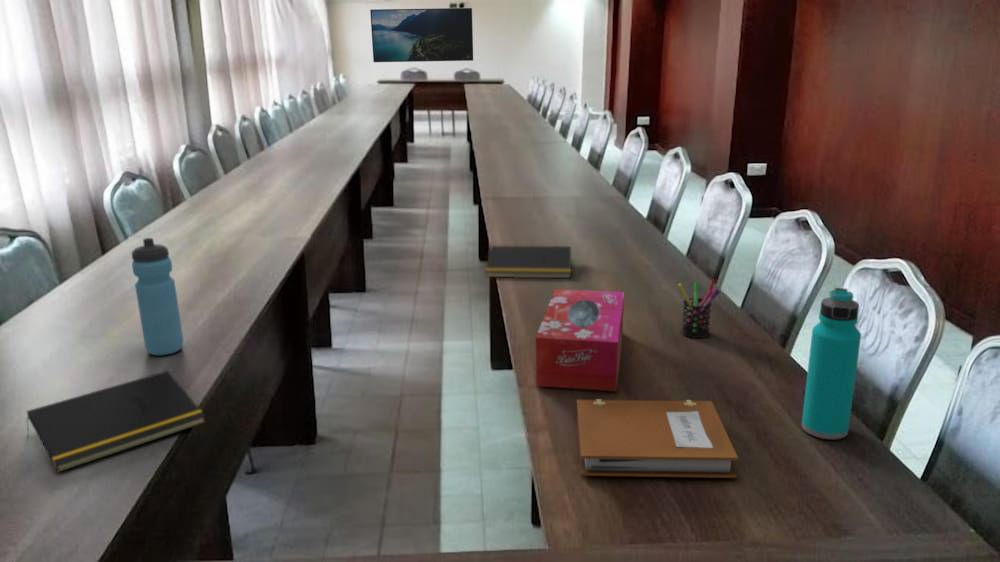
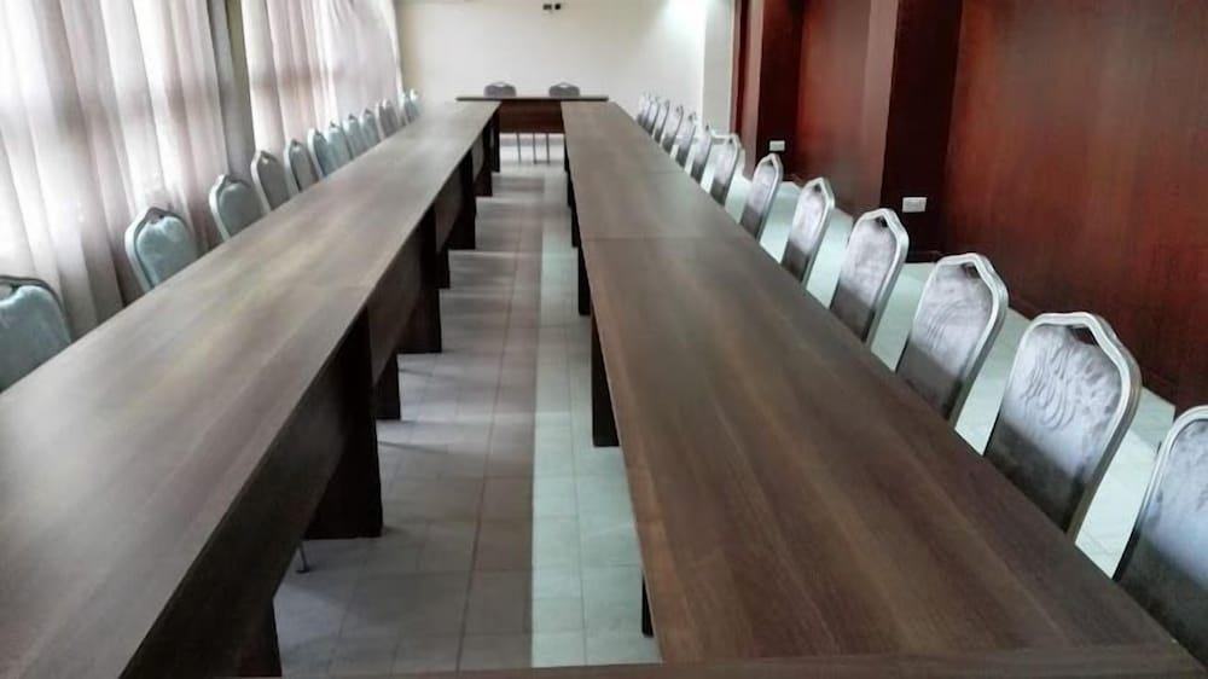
- water bottle (156, 295)
- notepad (529, 261)
- water bottle (832, 361)
- pen holder (698, 305)
- notebook (654, 434)
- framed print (422, 35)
- tissue box (582, 335)
- notepad (118, 416)
